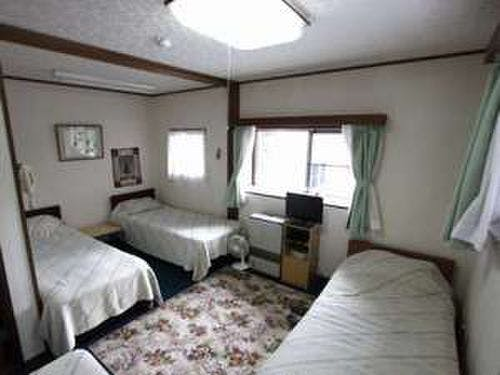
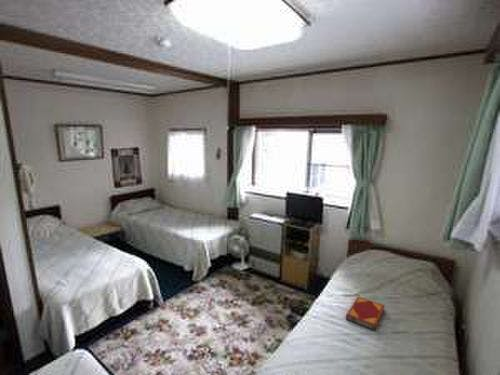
+ hardback book (365, 312)
